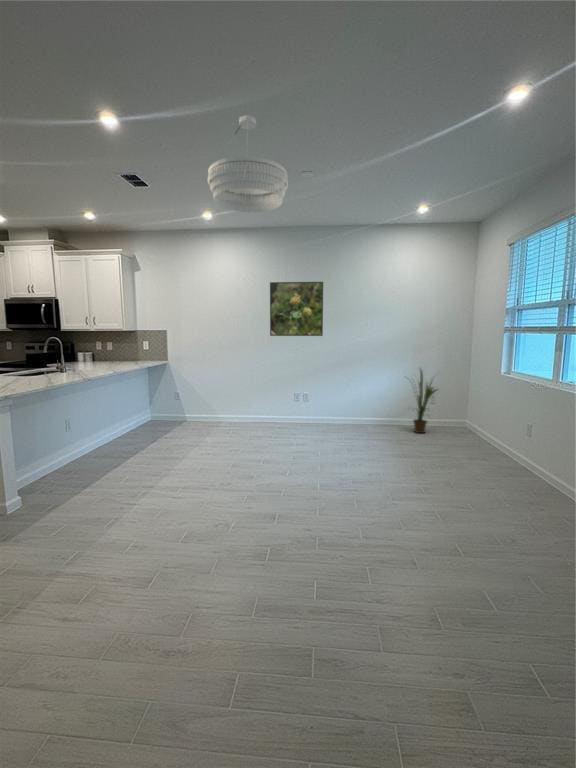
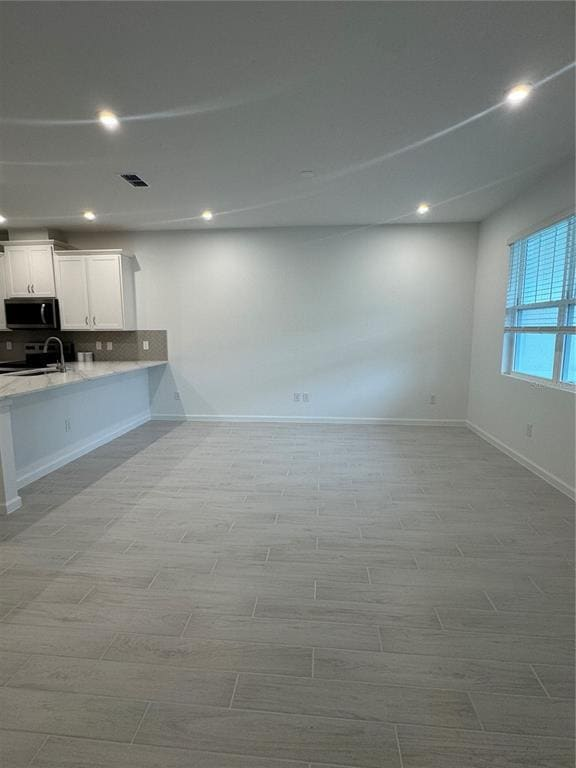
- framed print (296, 309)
- chandelier (248, 161)
- house plant (419, 400)
